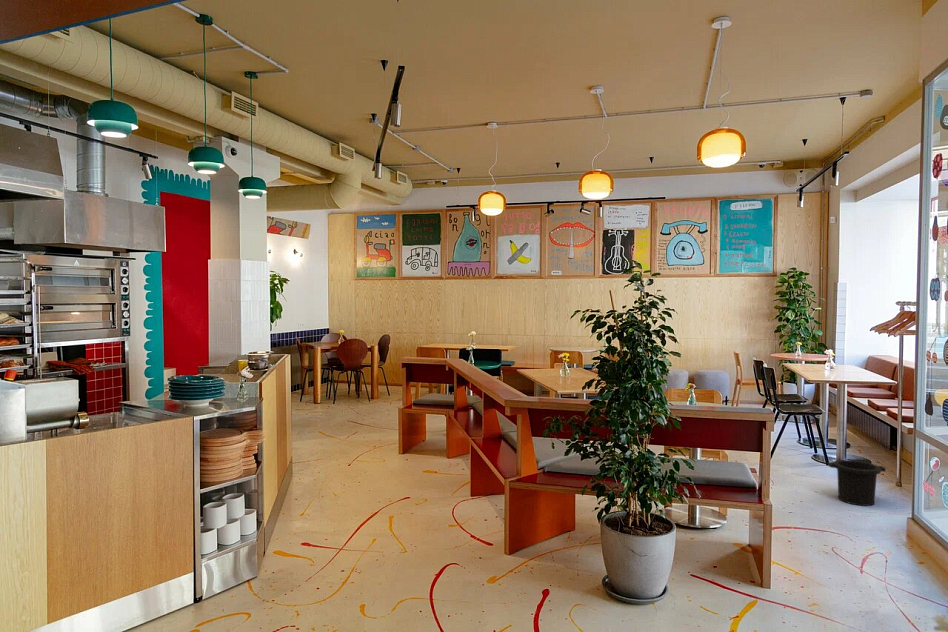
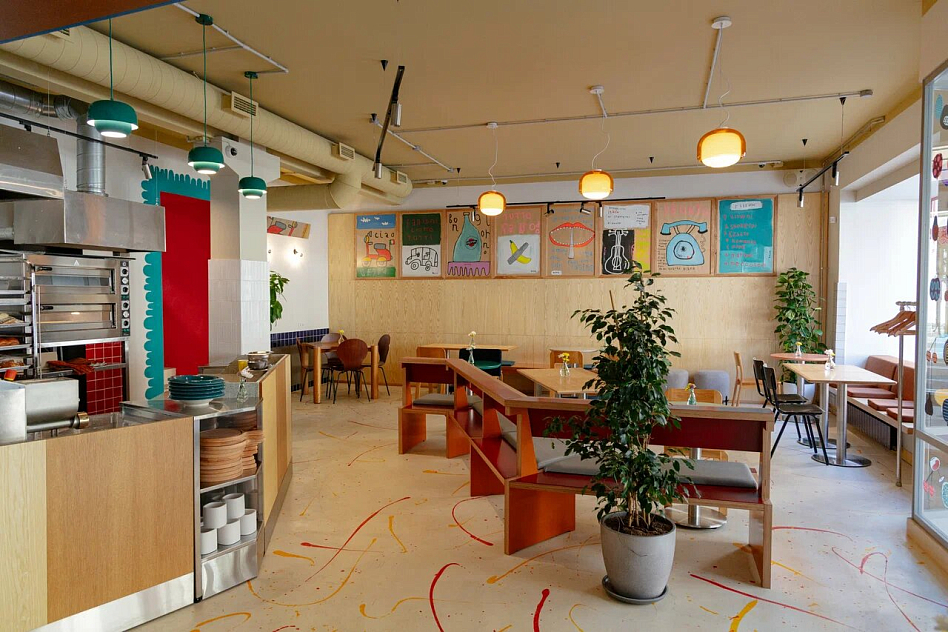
- trash can (856, 482)
